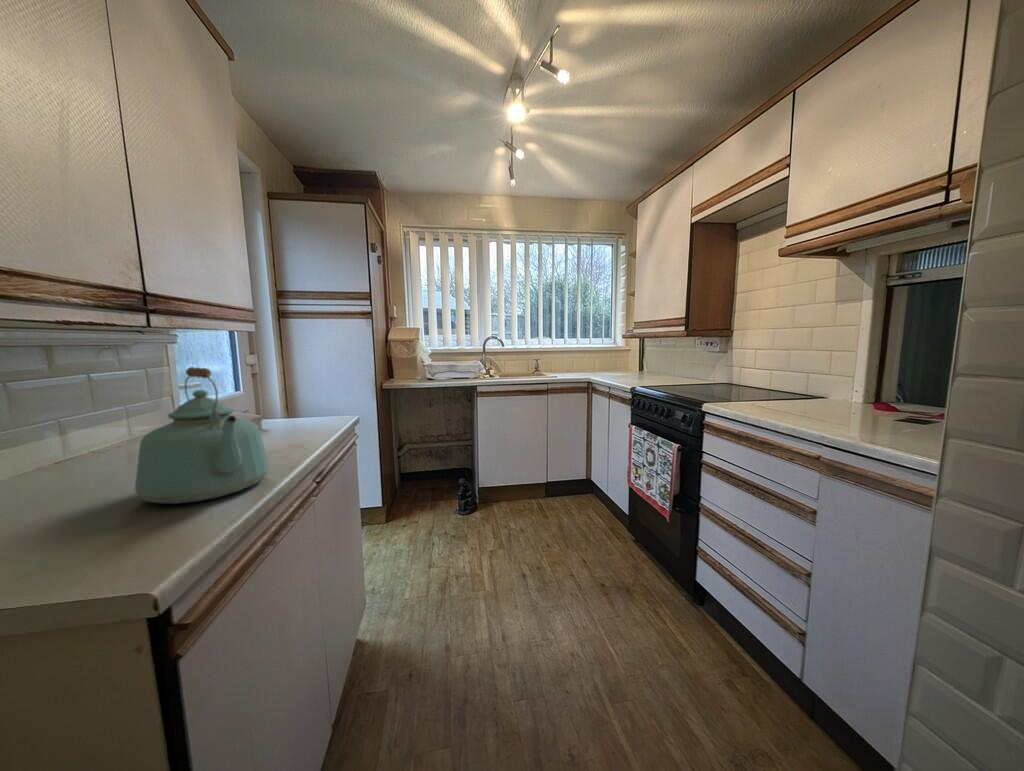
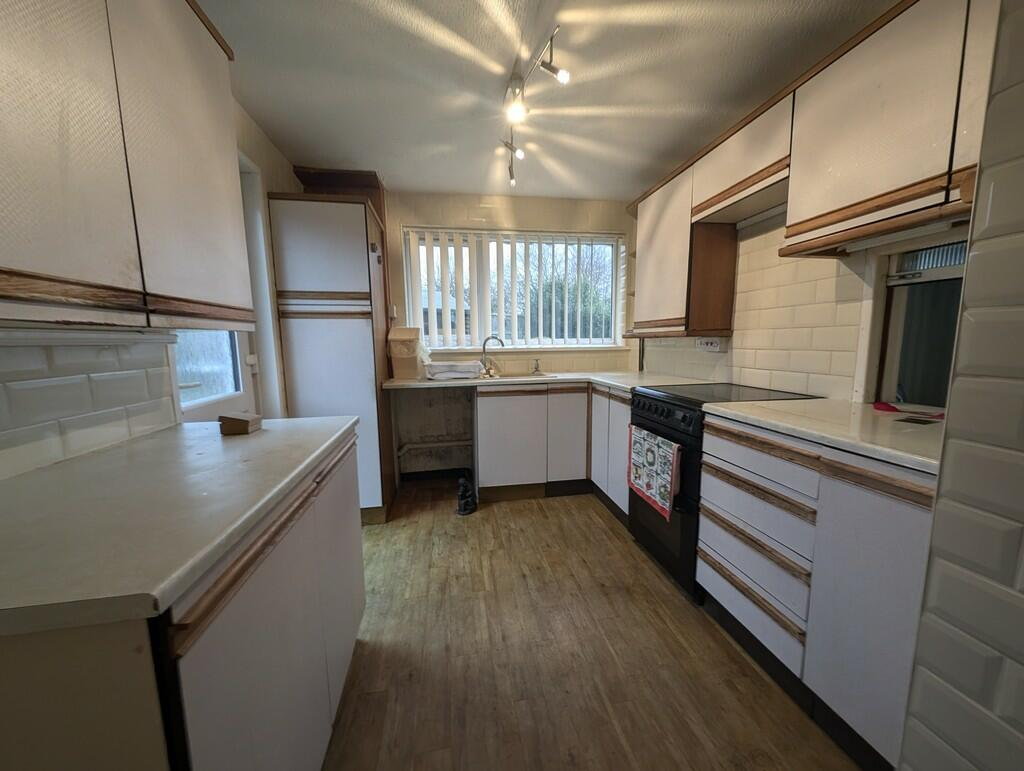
- kettle (207, 429)
